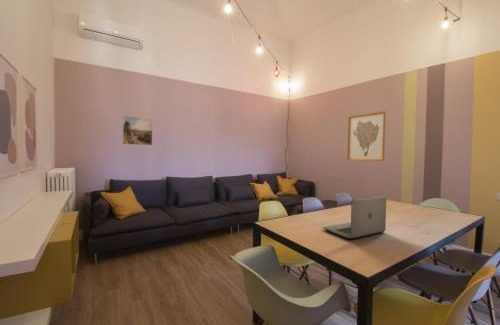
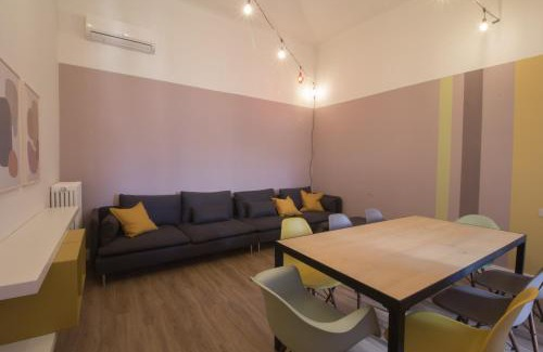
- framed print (138, 131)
- laptop (354, 213)
- wall art (365, 137)
